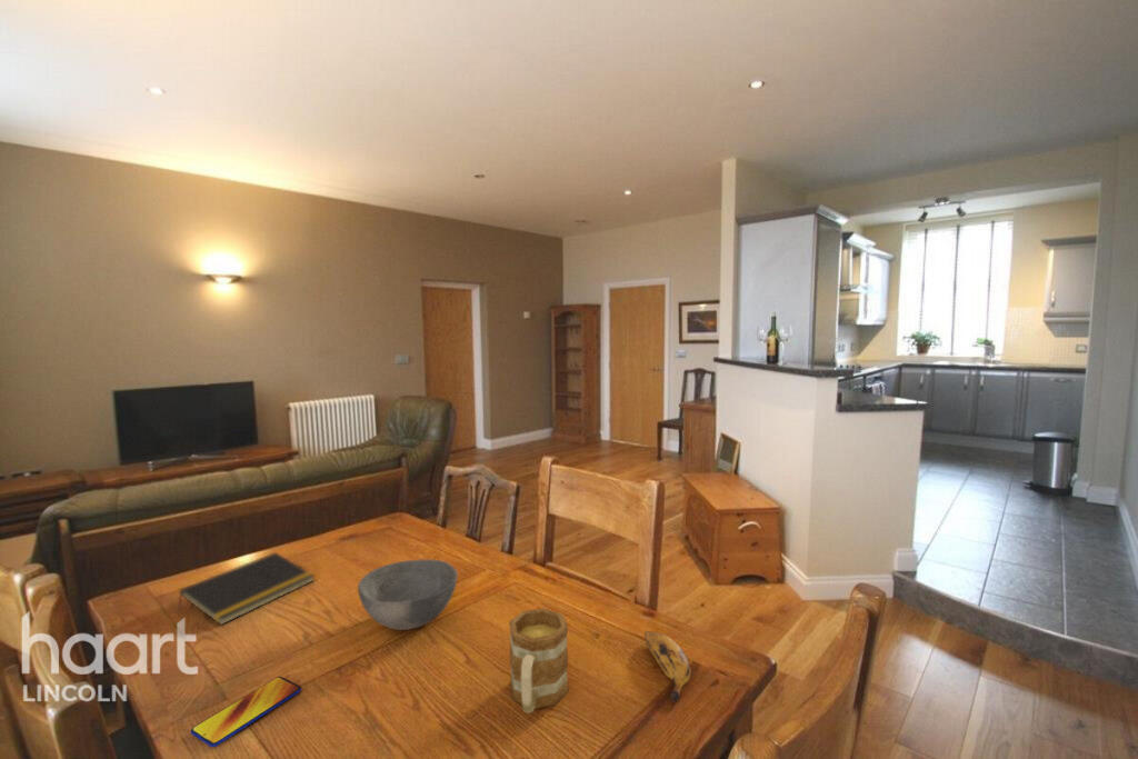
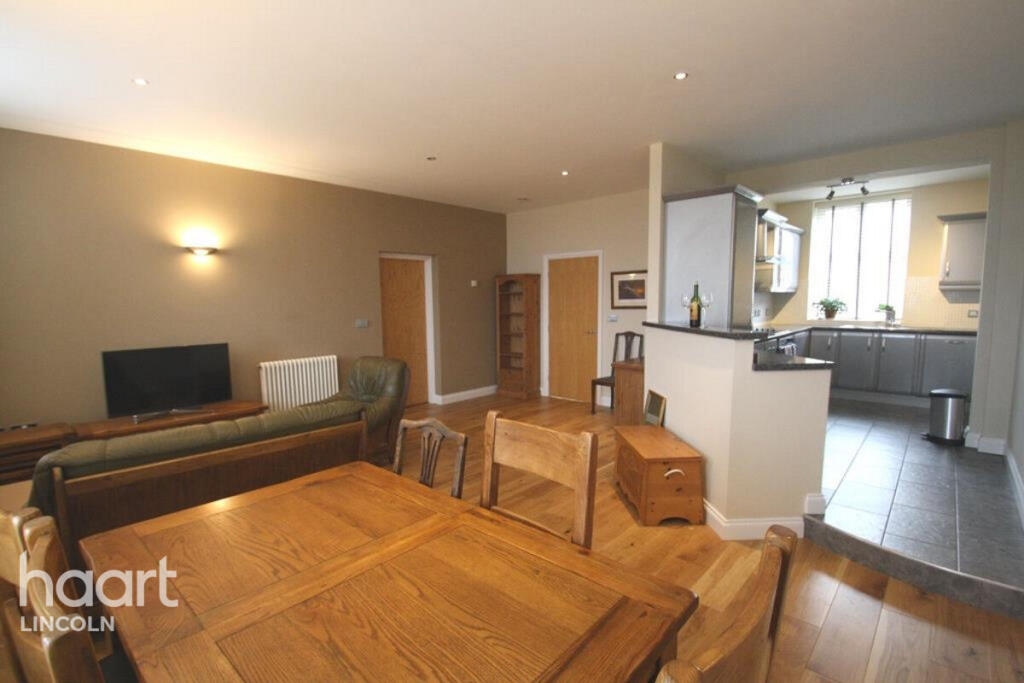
- smartphone (249, 709)
- bowl (408, 599)
- notepad (250, 583)
- mug (536, 665)
- banana (668, 658)
